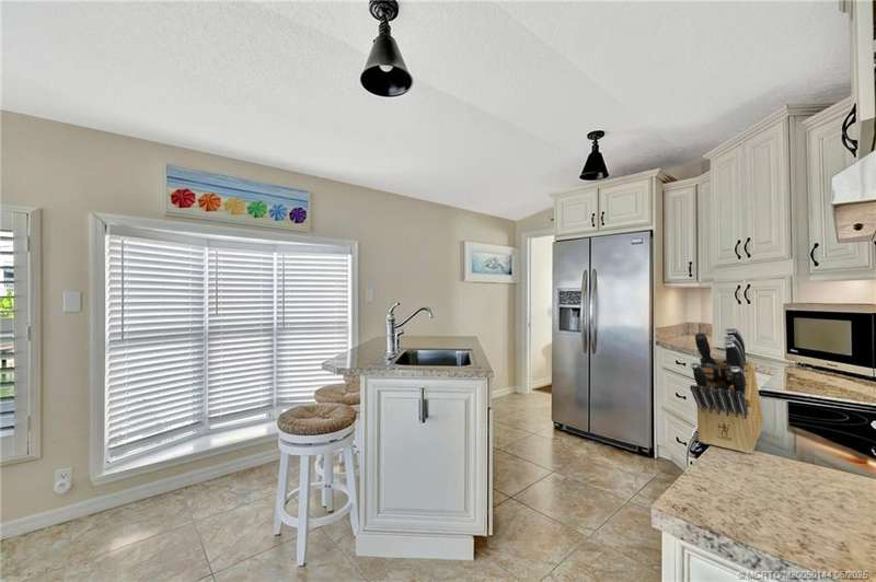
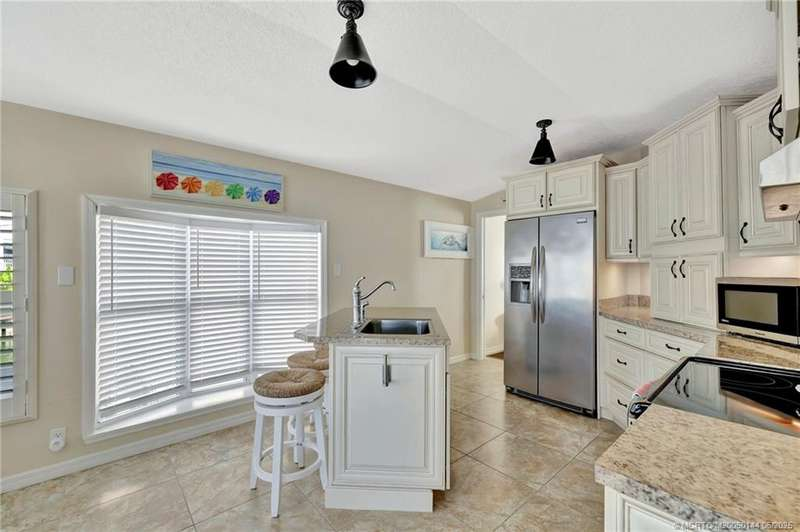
- knife block (727, 382)
